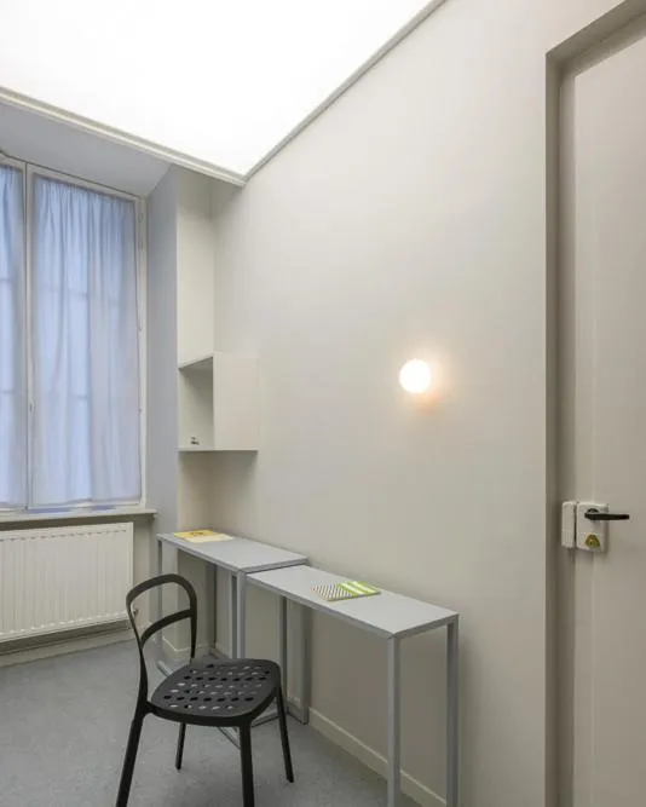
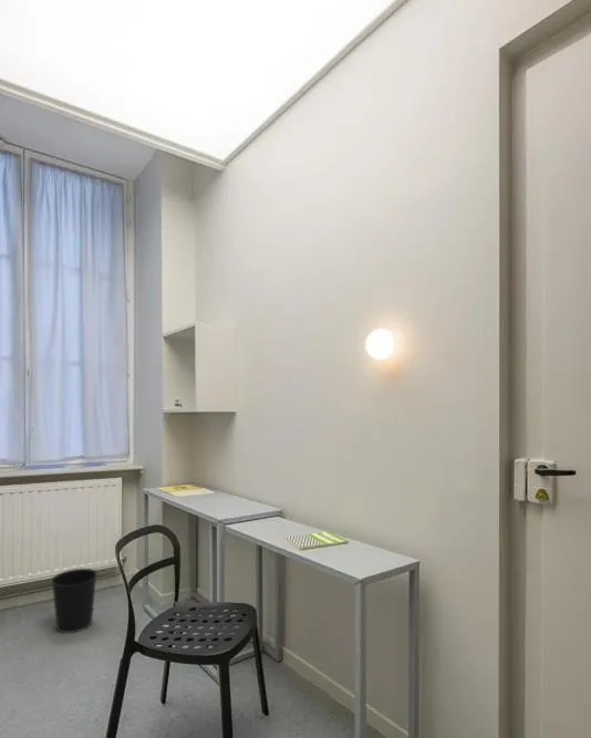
+ wastebasket (74, 601)
